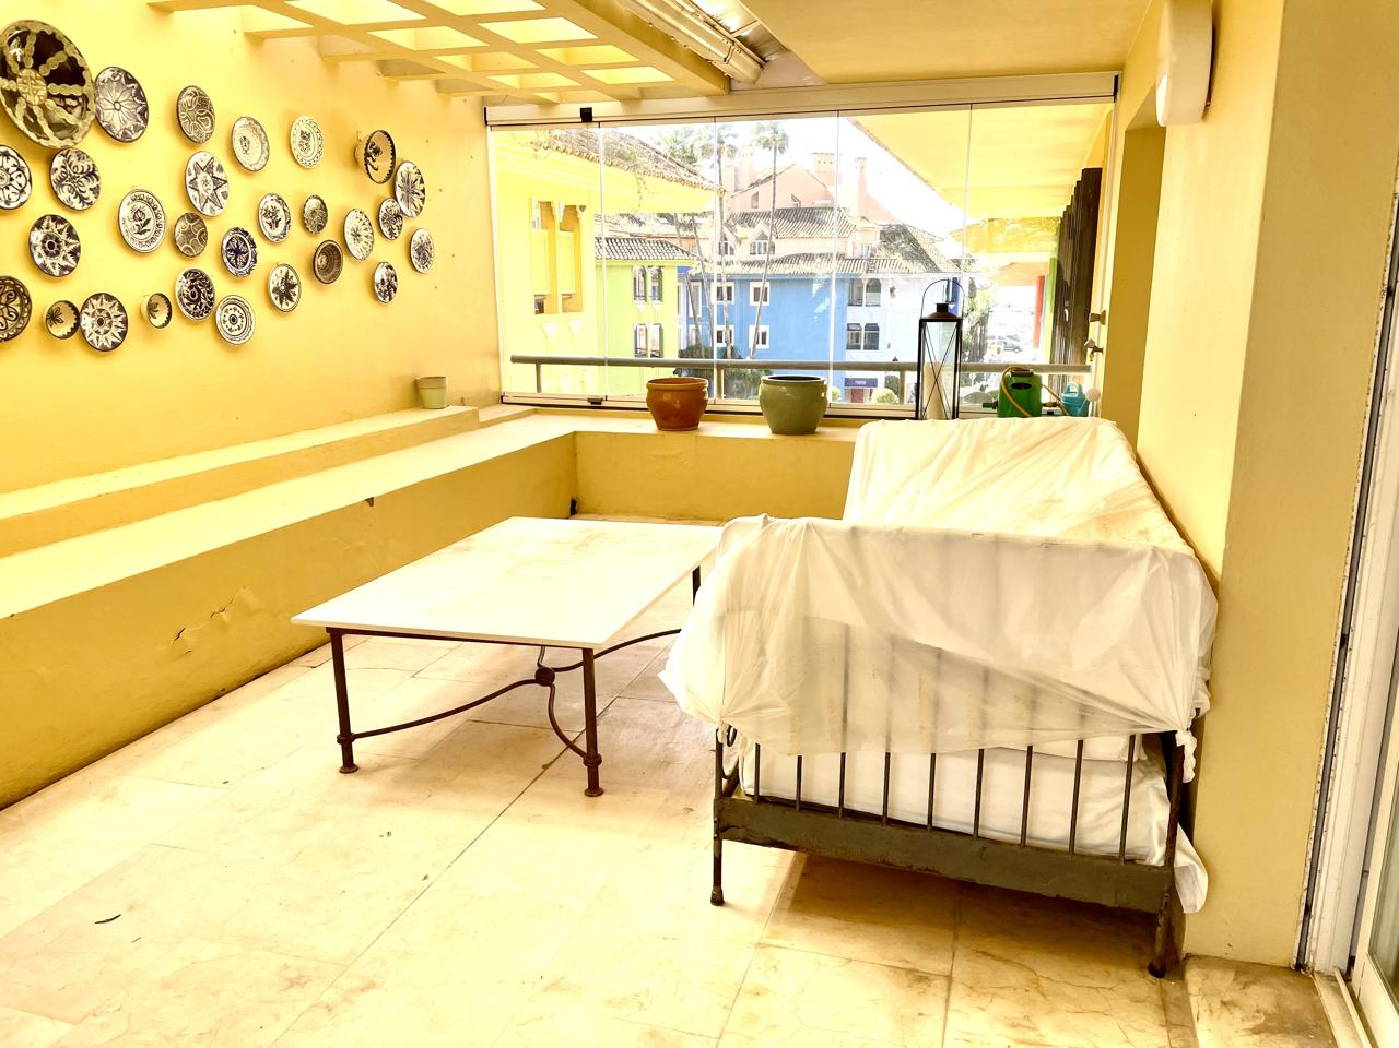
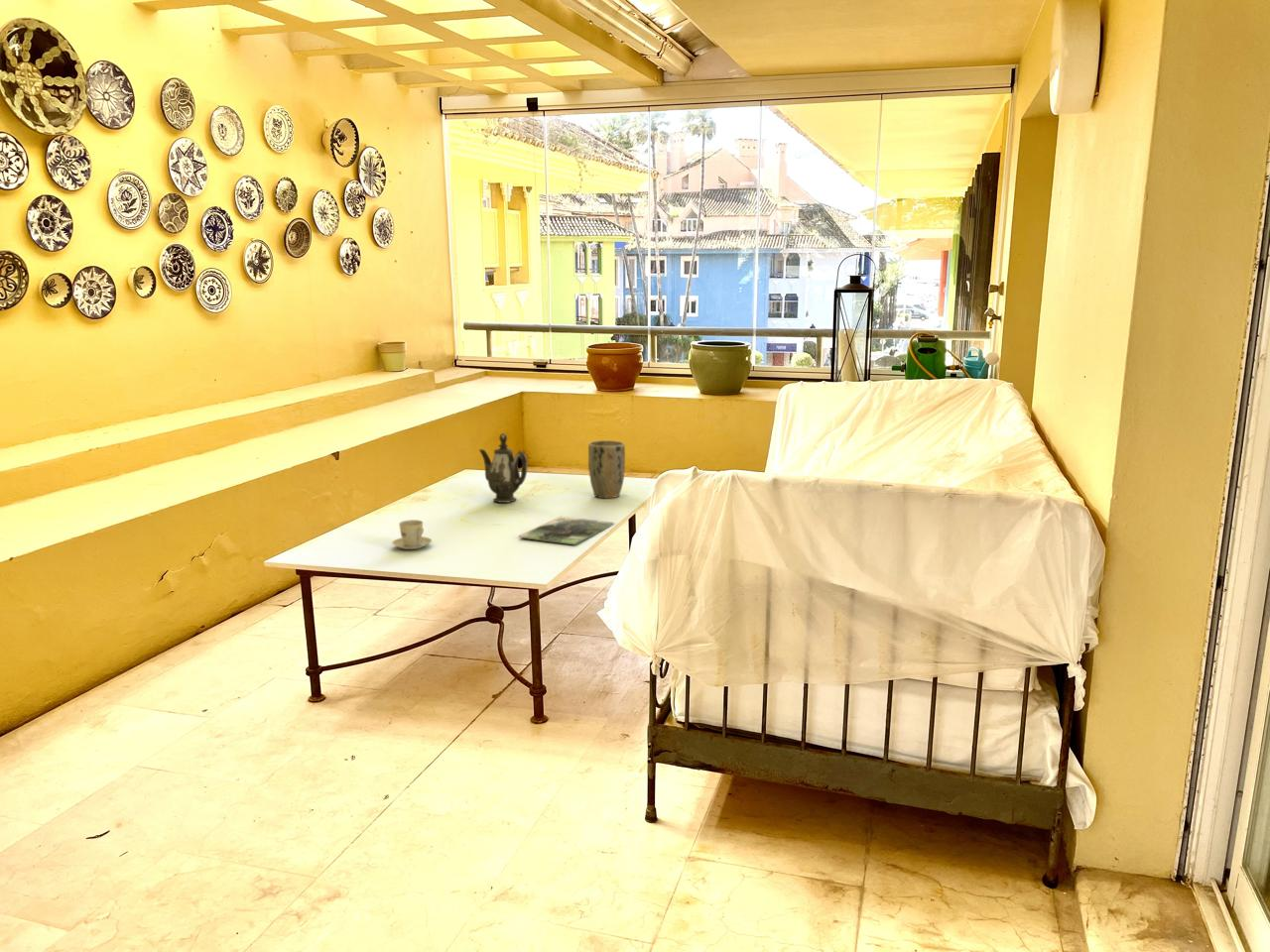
+ magazine (568, 530)
+ plant pot (606, 469)
+ teapot (502, 466)
+ teacup (411, 535)
